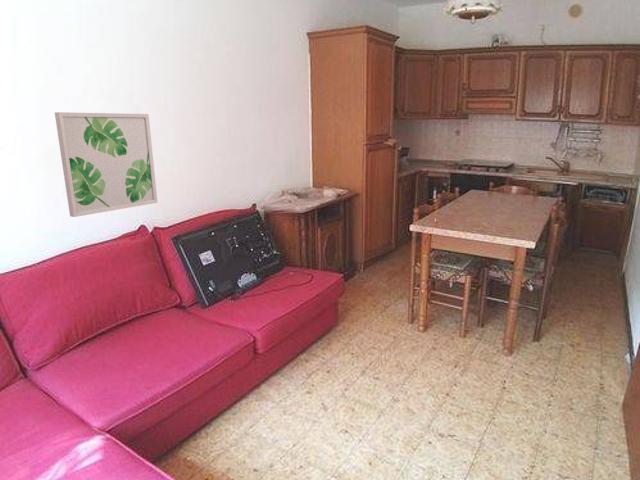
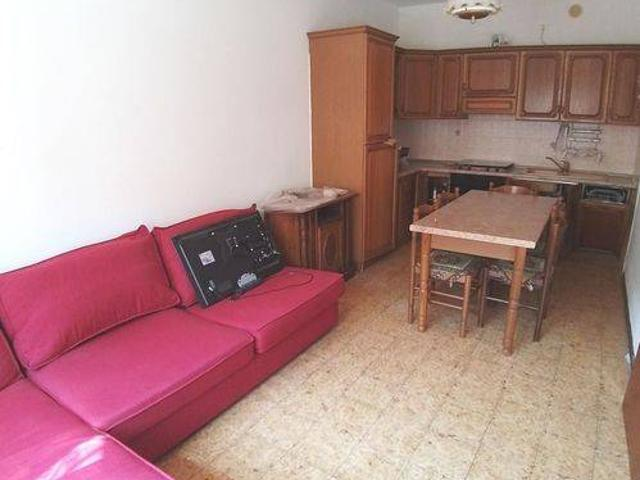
- wall art (111, 162)
